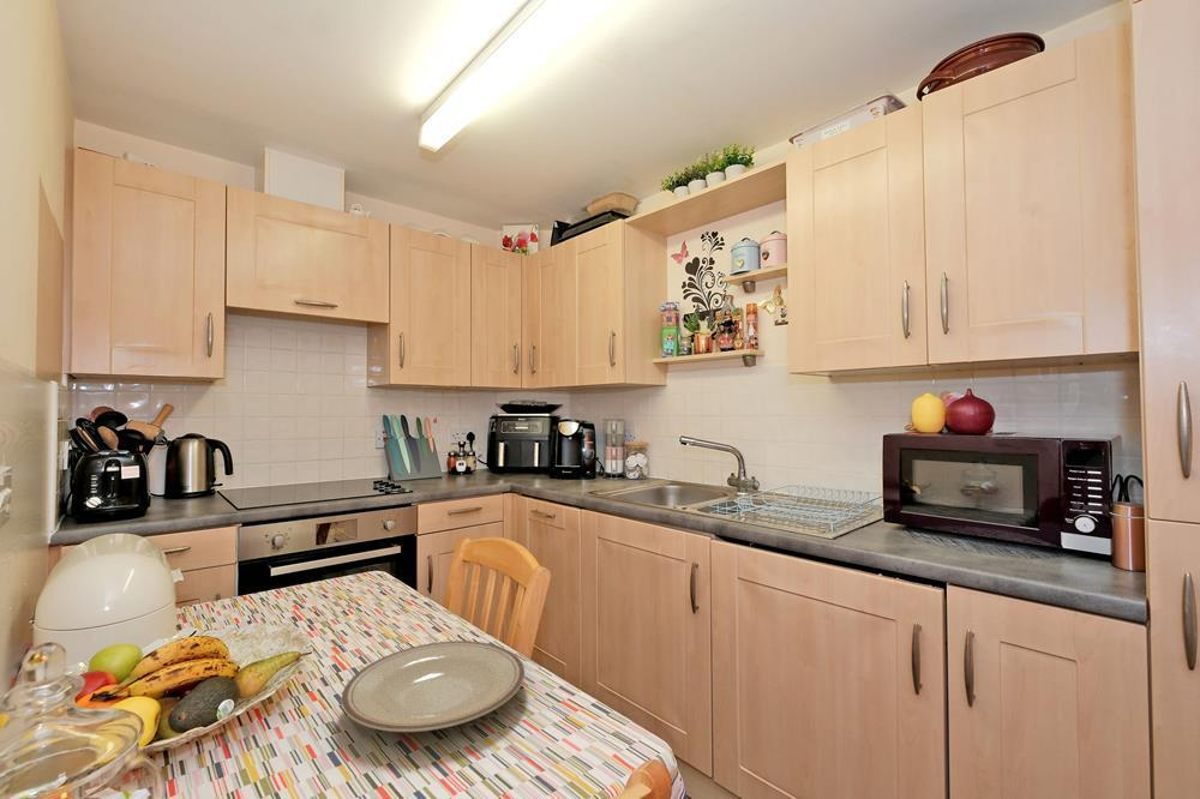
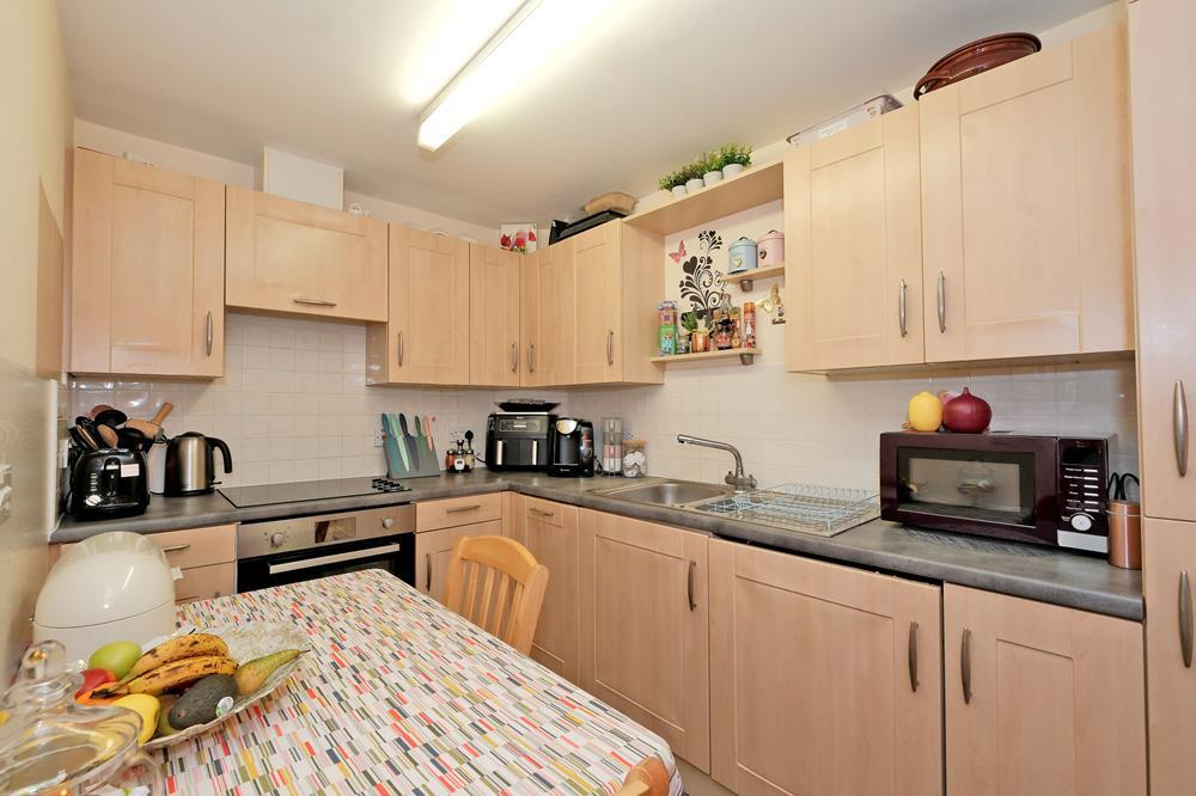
- plate (437, 689)
